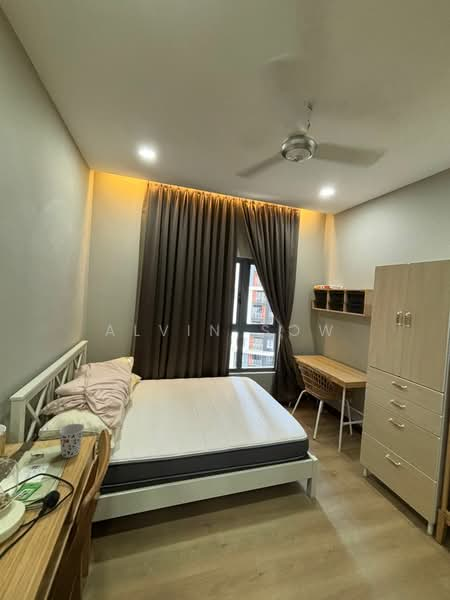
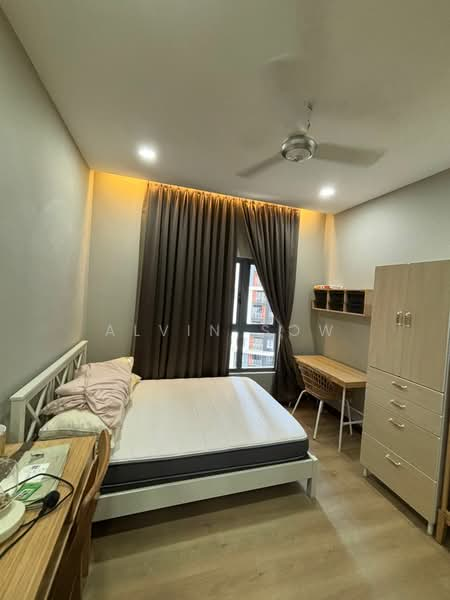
- cup (71, 441)
